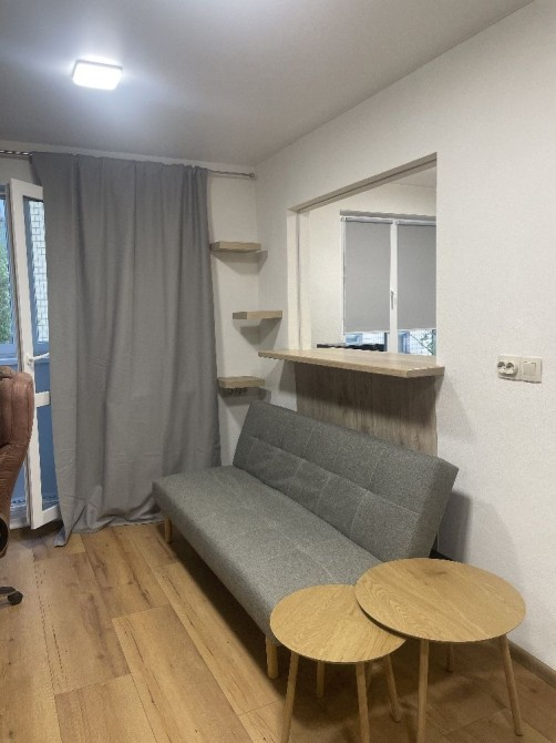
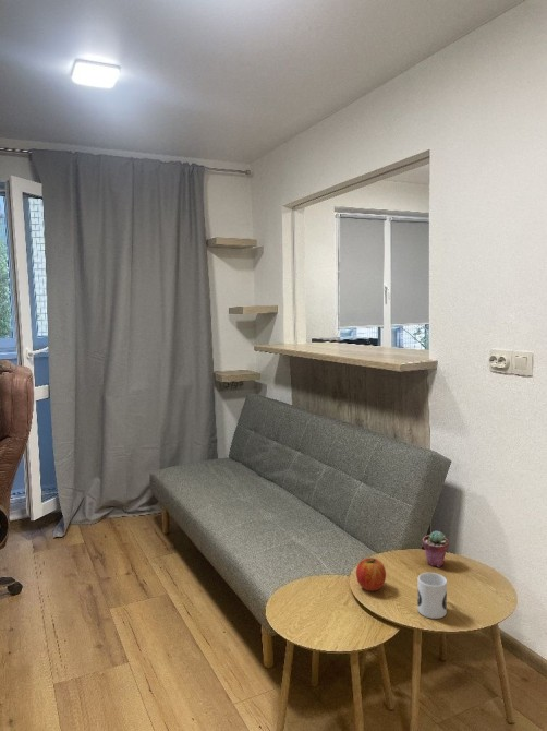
+ apple (370, 572)
+ mug (431, 591)
+ potted succulent (435, 547)
